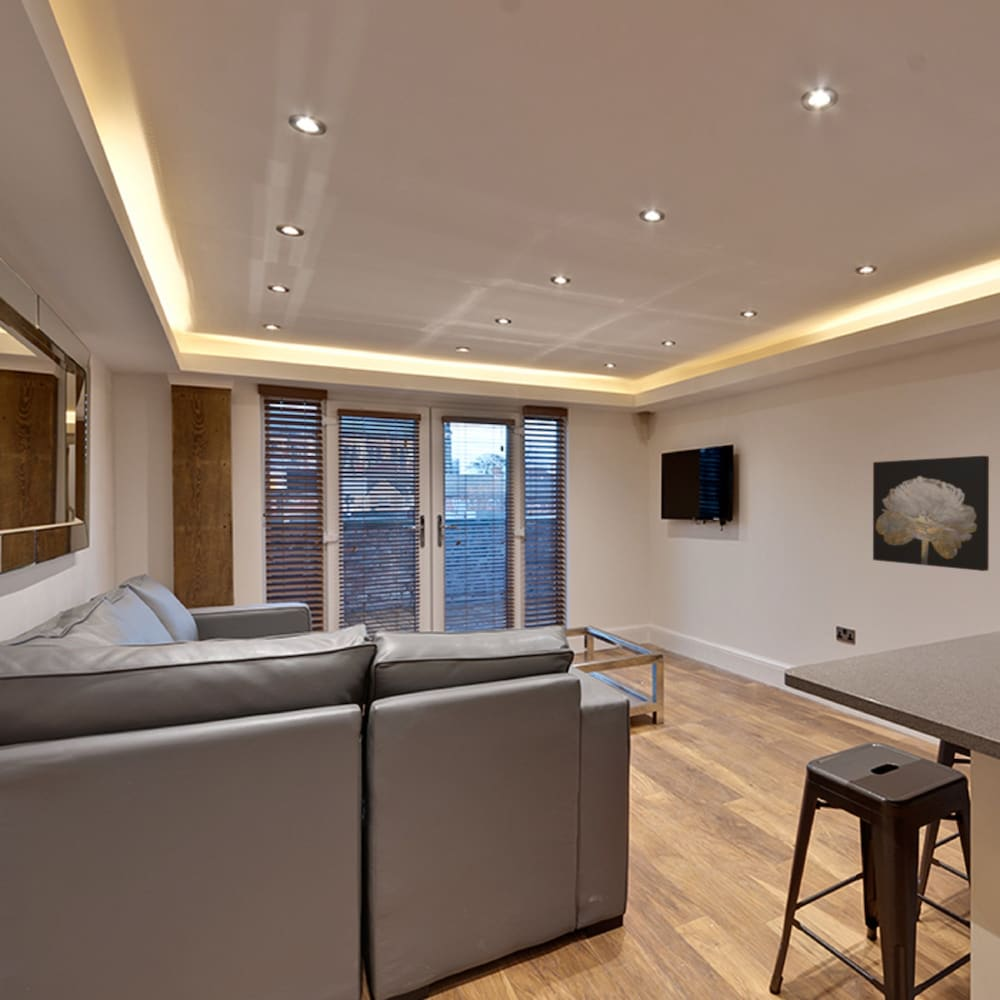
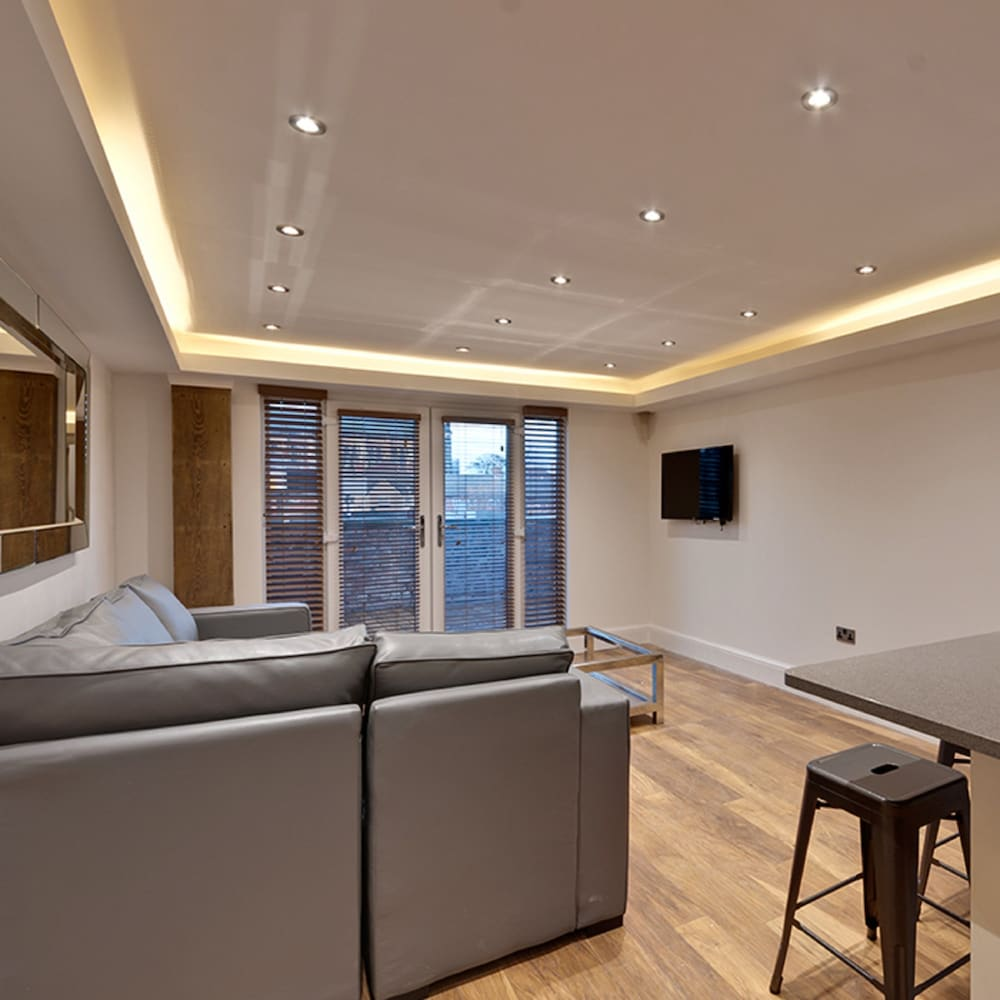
- wall art (926, 512)
